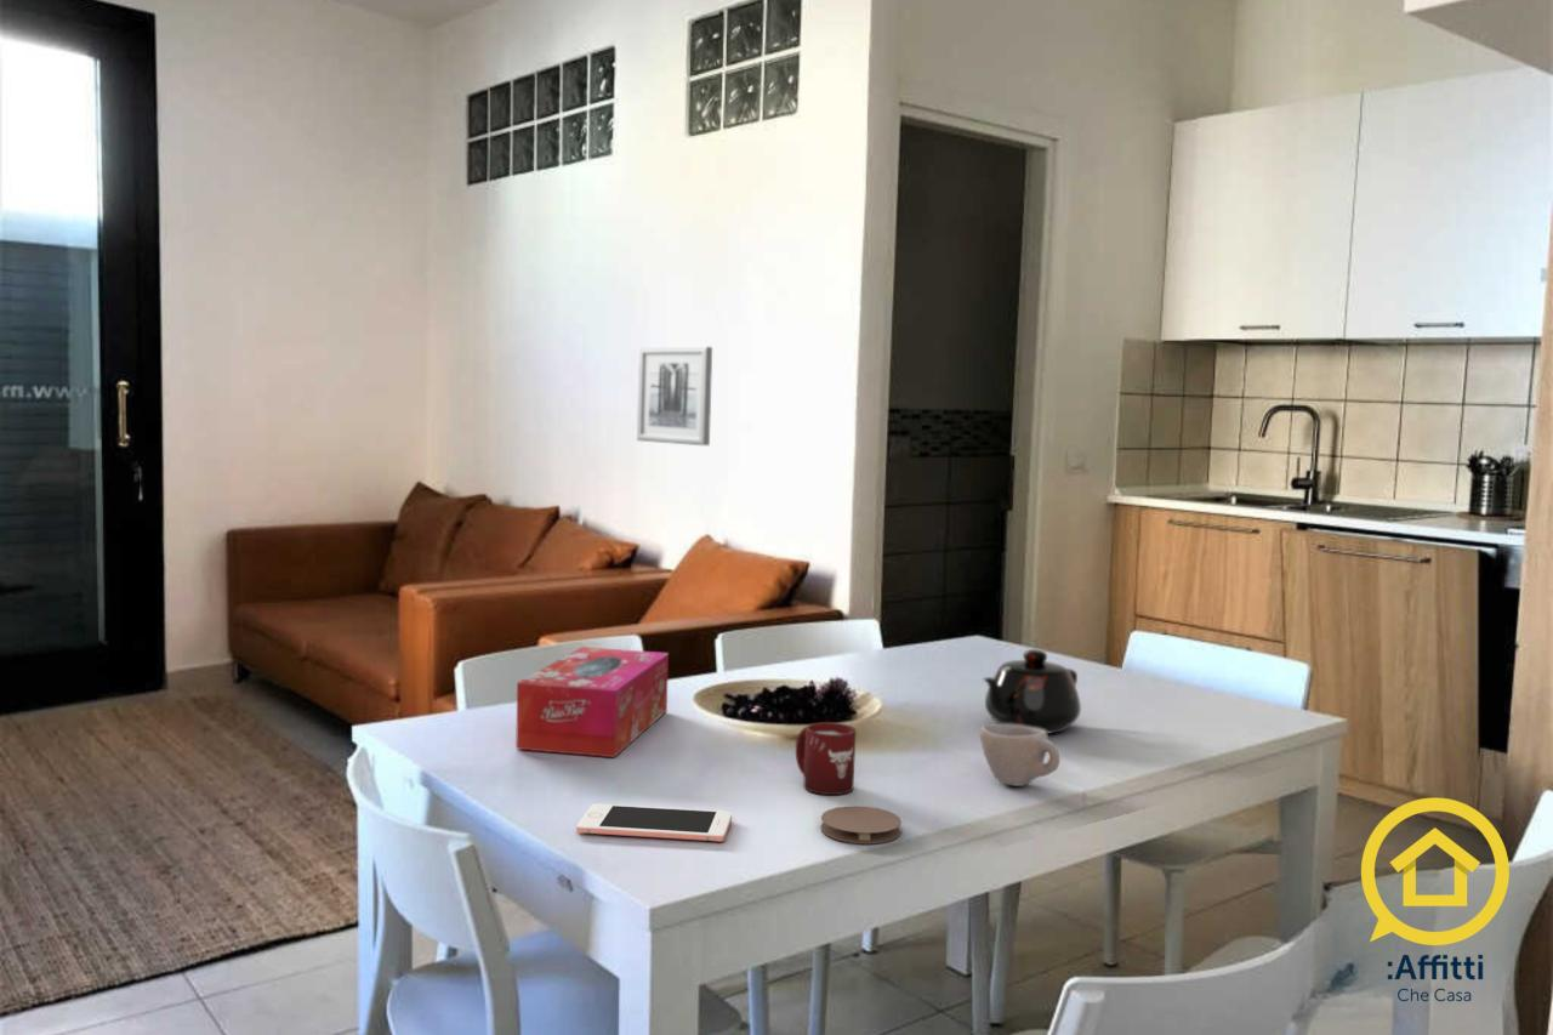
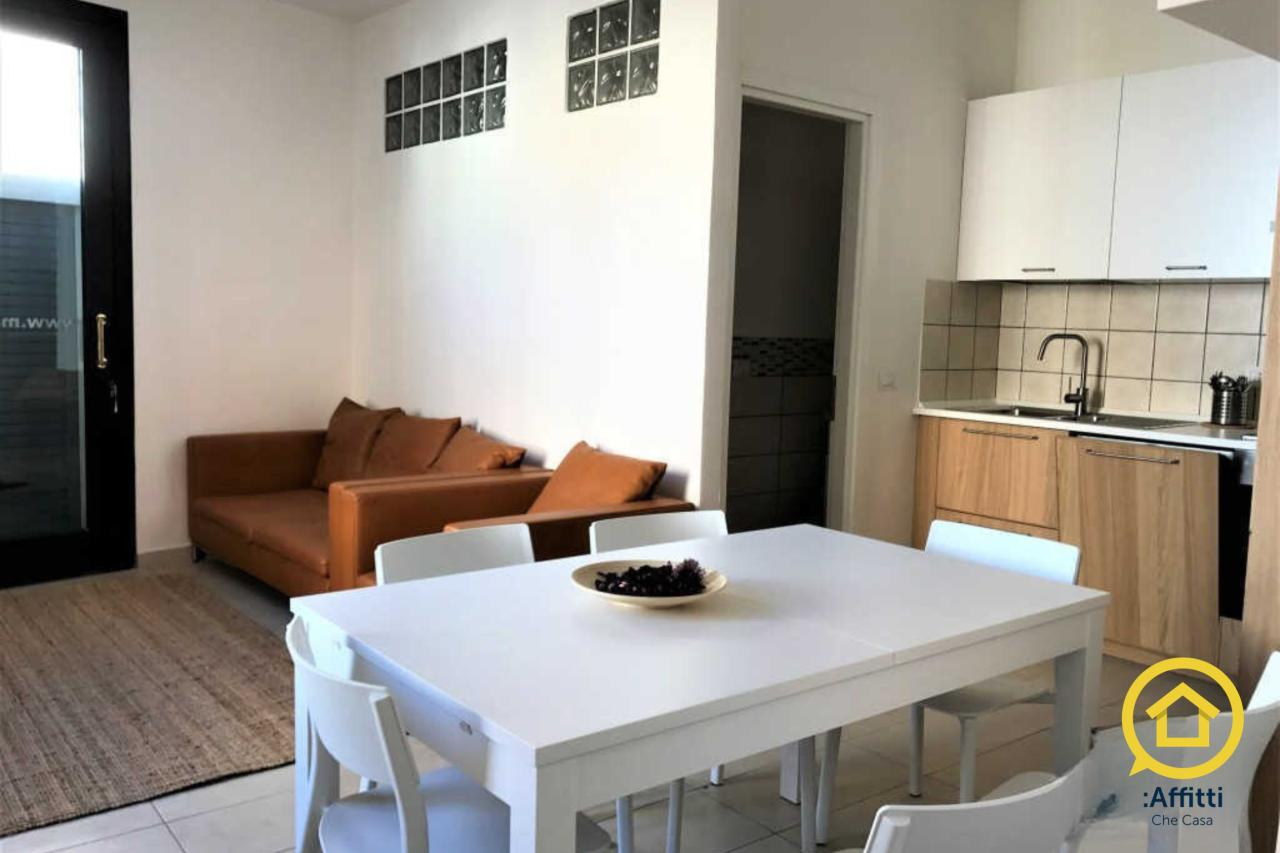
- wall art (672, 394)
- teapot (1030, 688)
- cell phone (655, 821)
- tissue box (597, 698)
- cup (1022, 757)
- cup (821, 755)
- coaster (860, 824)
